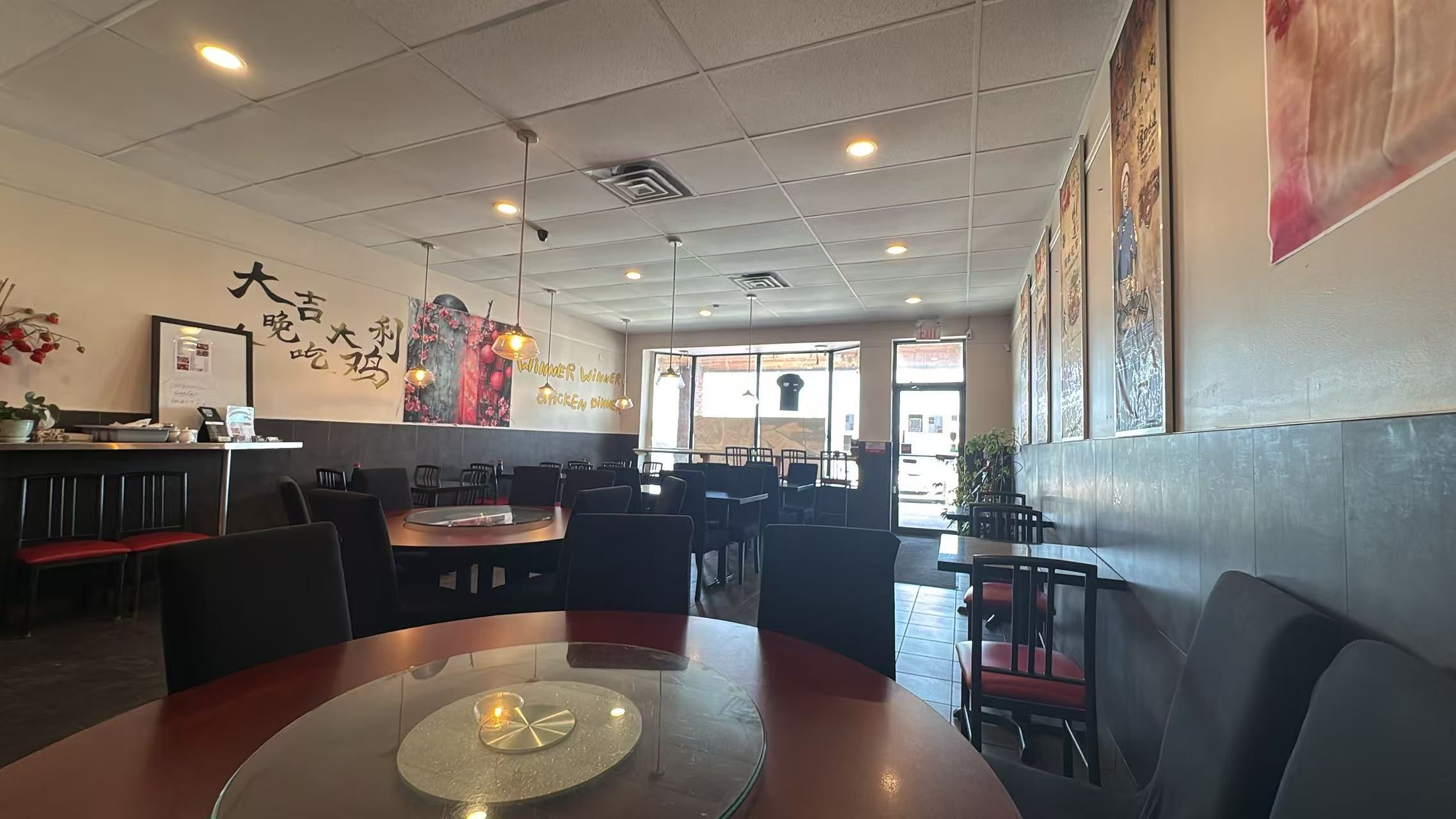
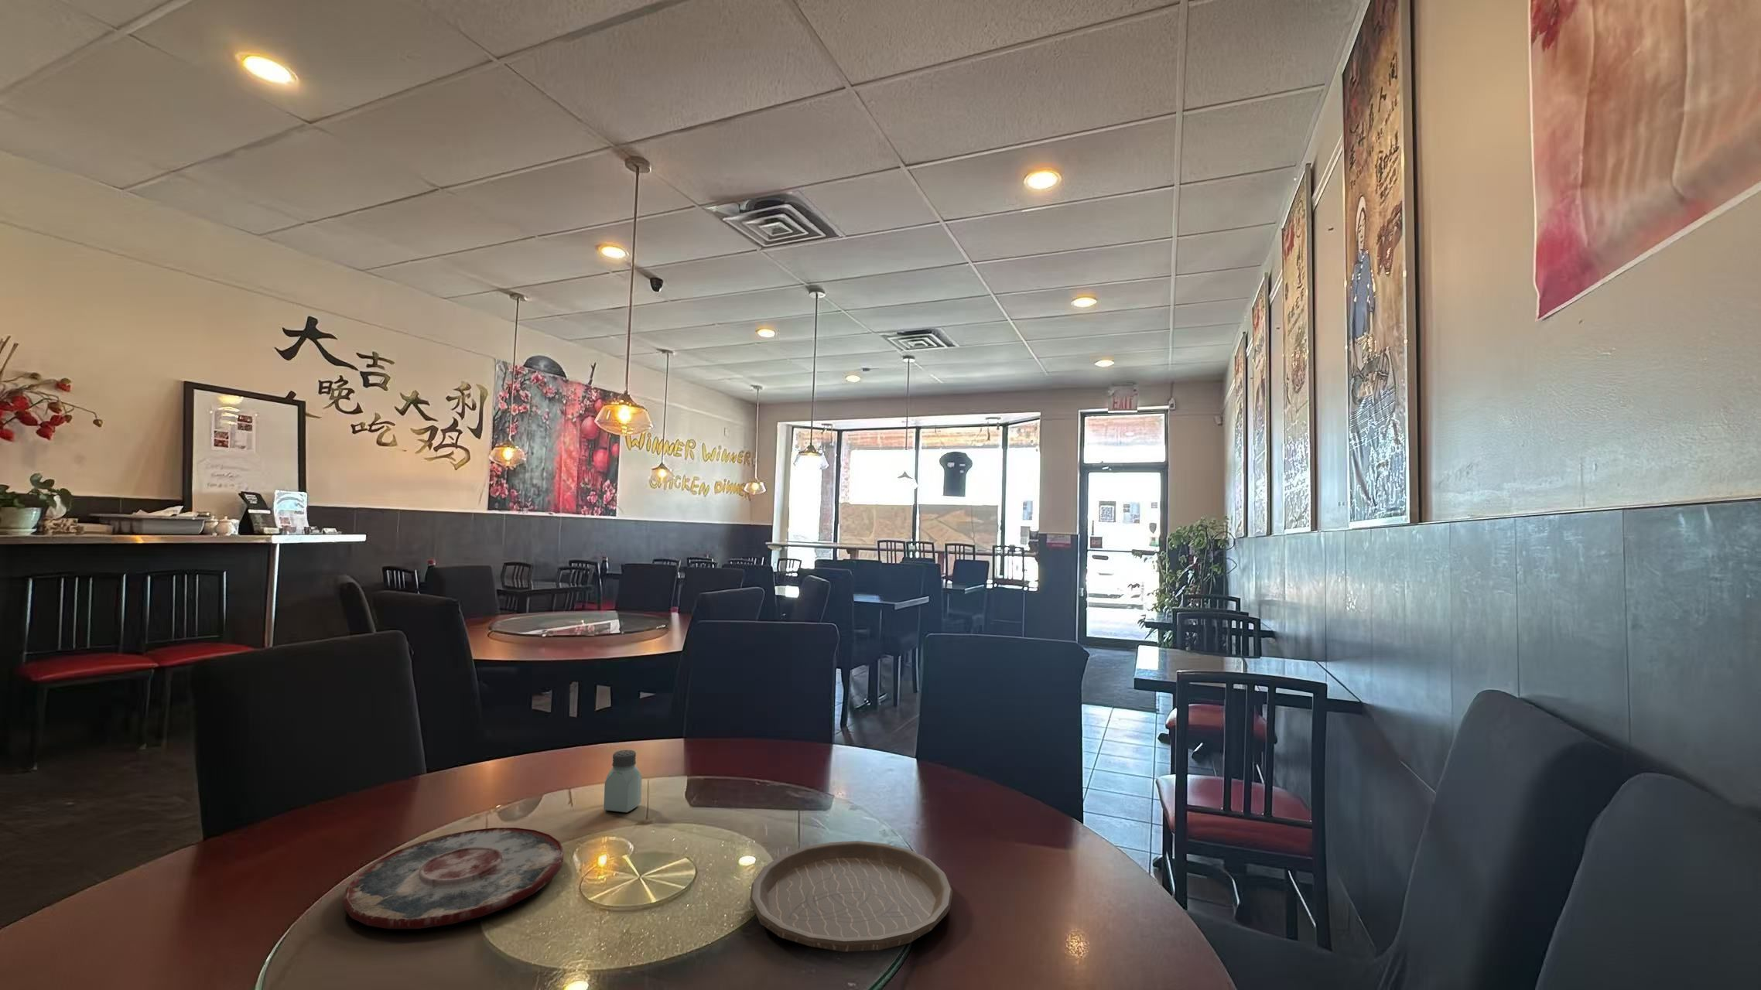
+ plate (461, 873)
+ plate (851, 892)
+ saltshaker (623, 780)
